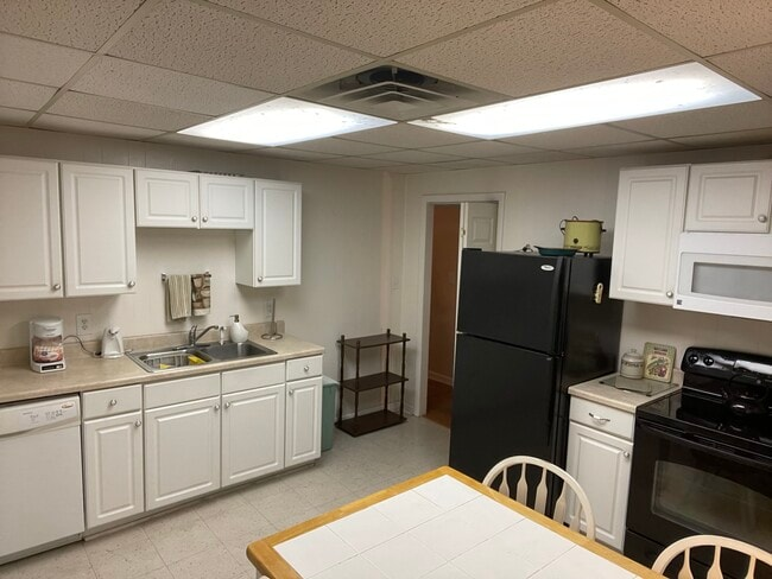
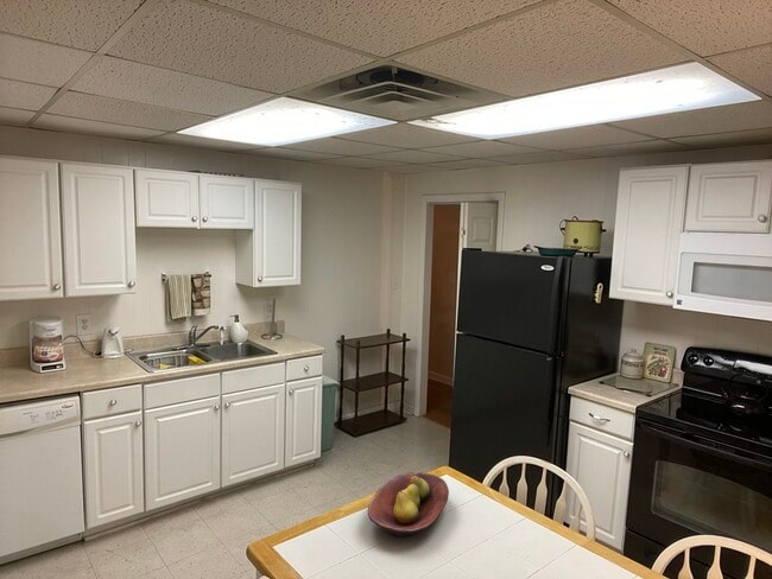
+ fruit bowl (410, 500)
